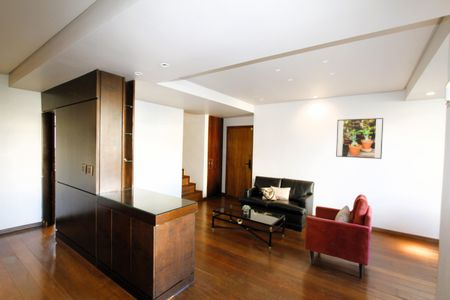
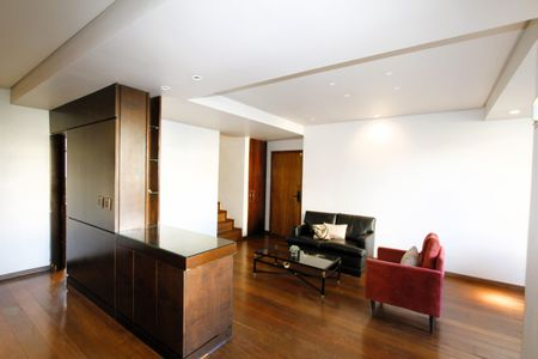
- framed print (358, 138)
